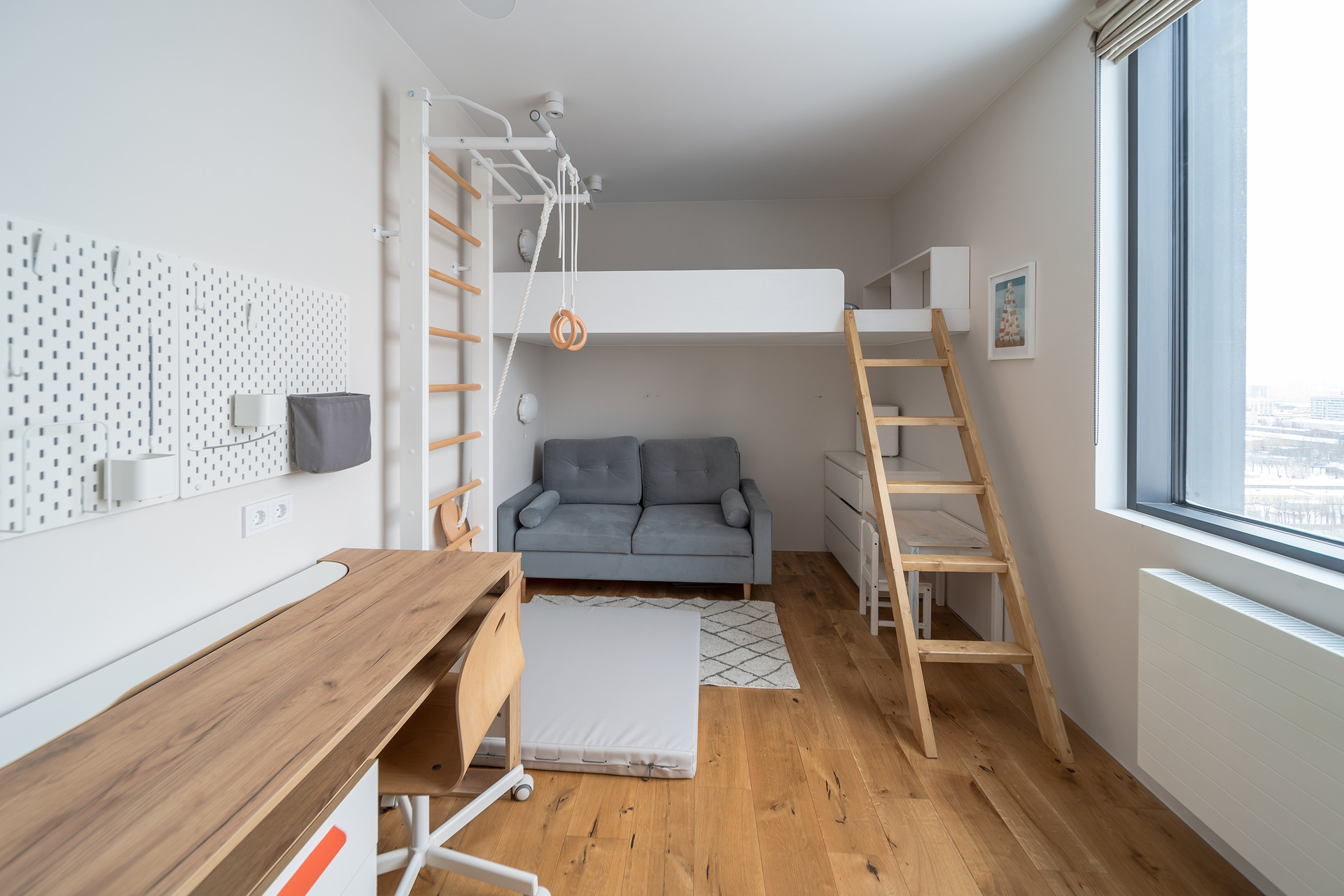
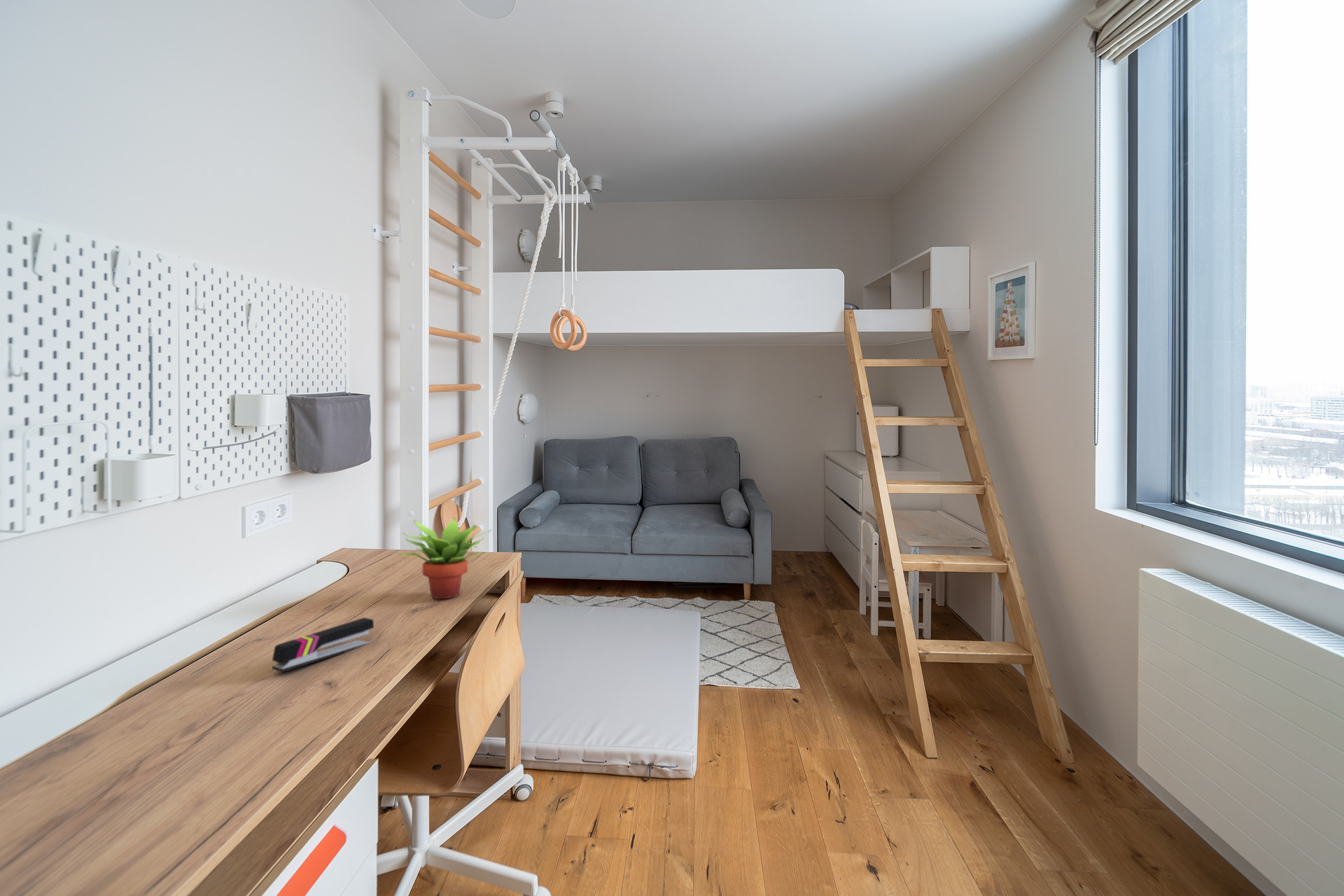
+ stapler (326, 643)
+ succulent plant (447, 556)
